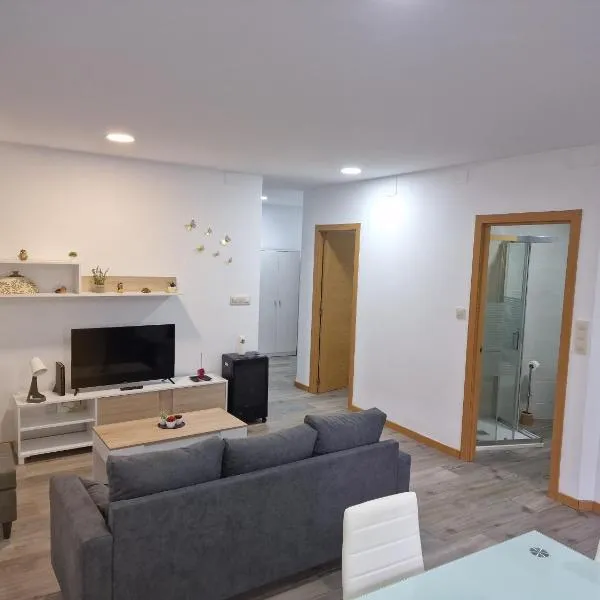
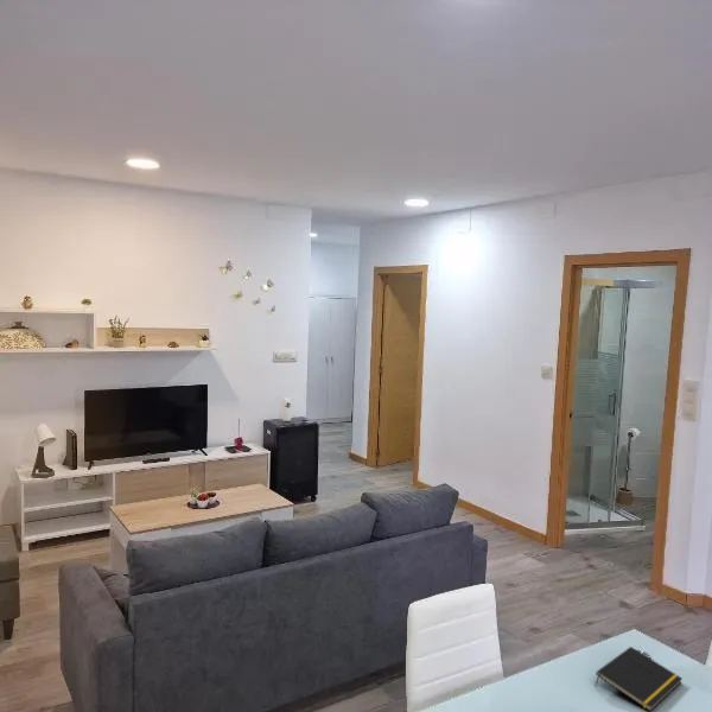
+ notepad (640, 676)
